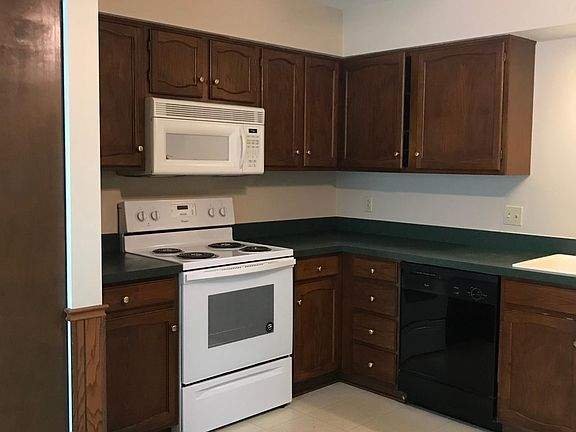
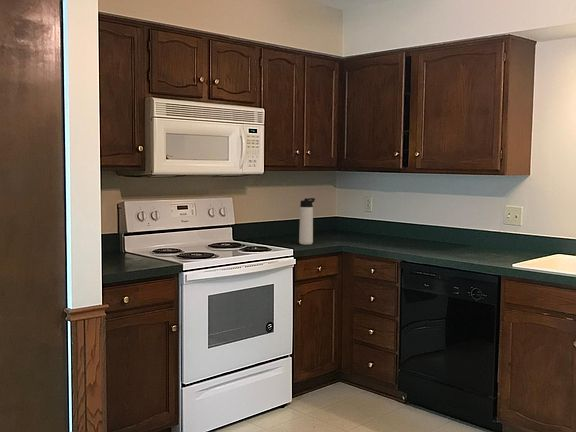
+ thermos bottle (307, 221)
